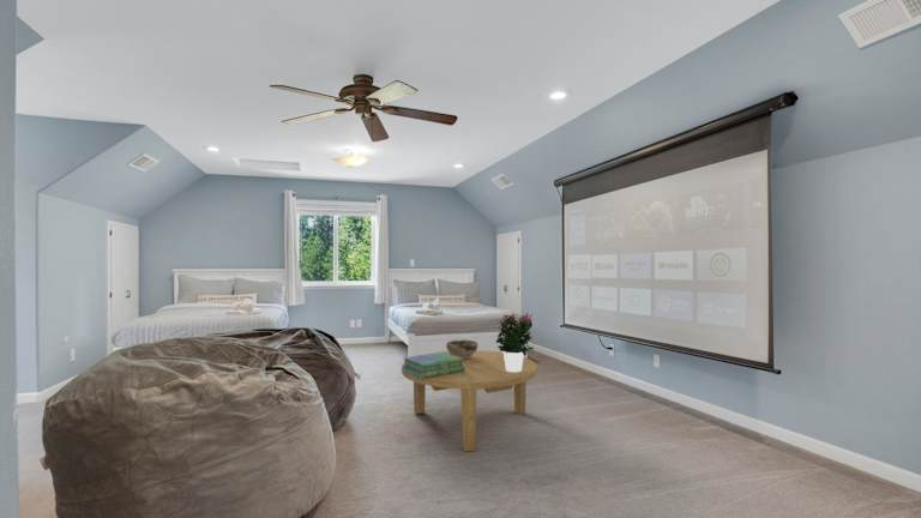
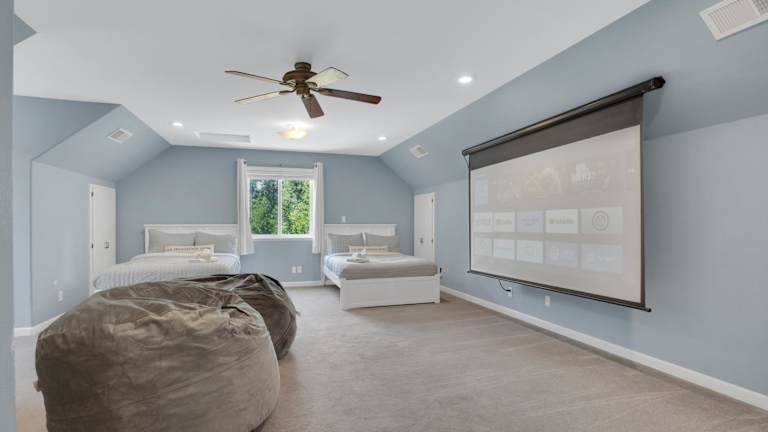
- stack of books (433, 363)
- decorative bowl (462, 349)
- potted flower (514, 341)
- coffee table (469, 393)
